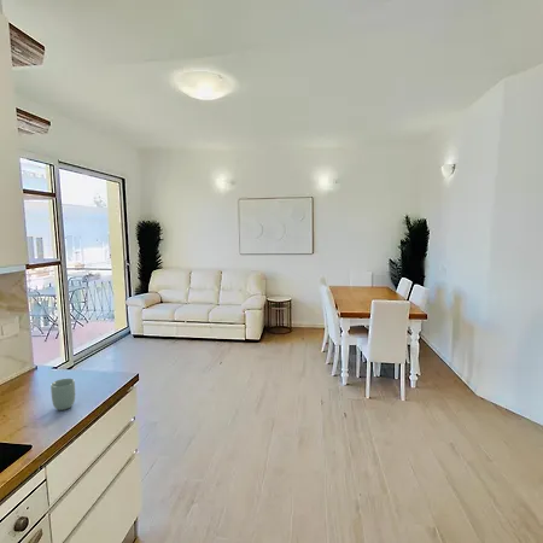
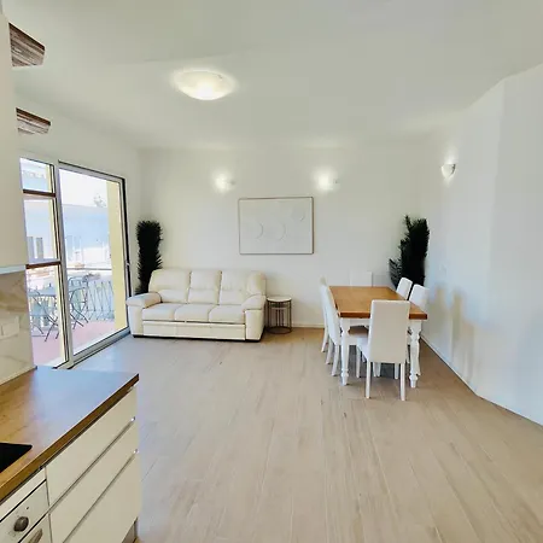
- cup (63, 395)
